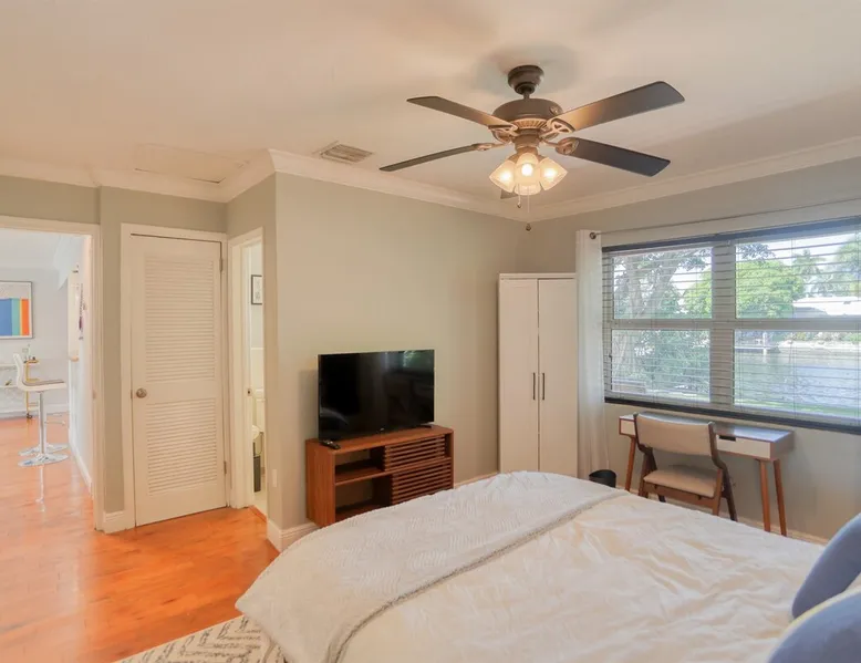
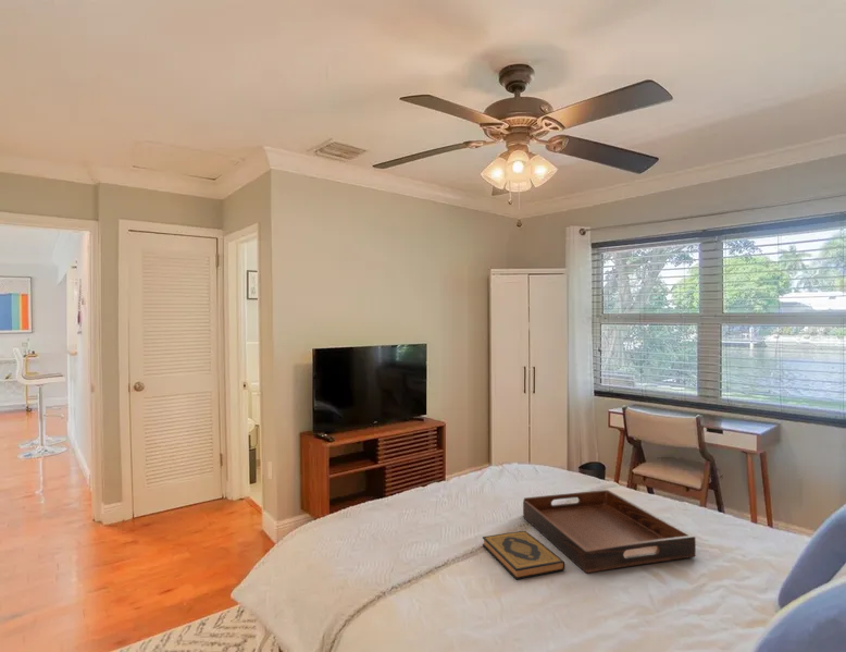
+ hardback book (521, 552)
+ serving tray (598, 524)
